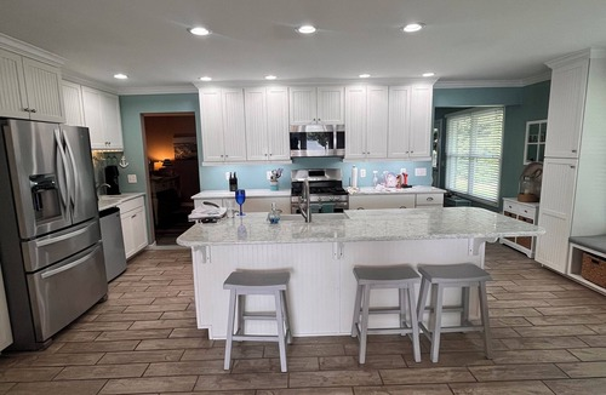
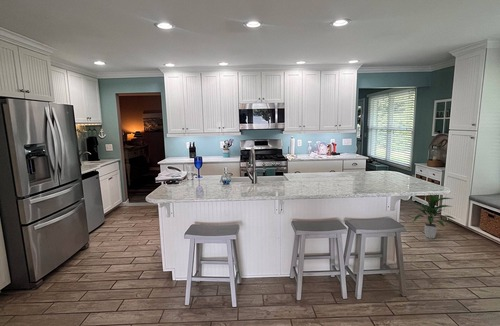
+ indoor plant (431, 214)
